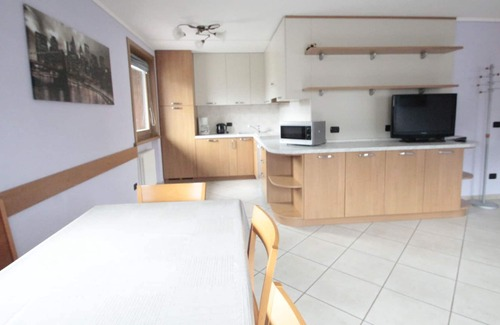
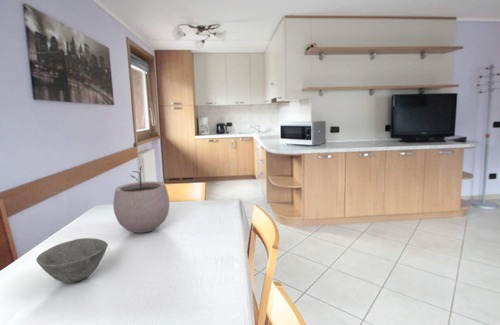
+ bowl (75, 264)
+ plant pot (141, 198)
